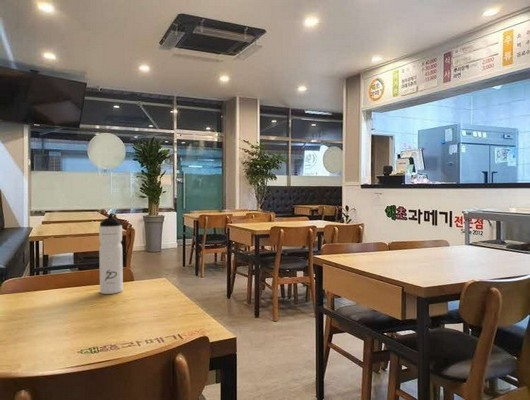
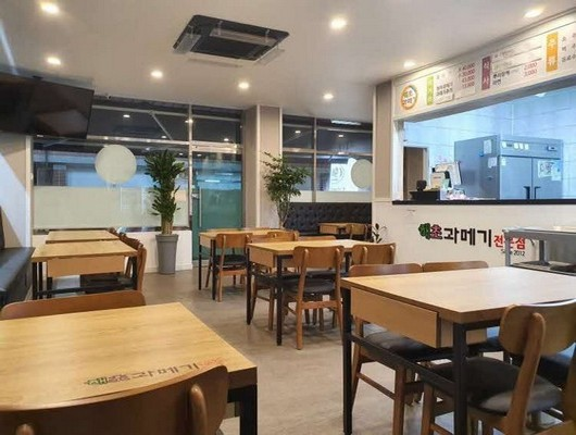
- water bottle (110, 253)
